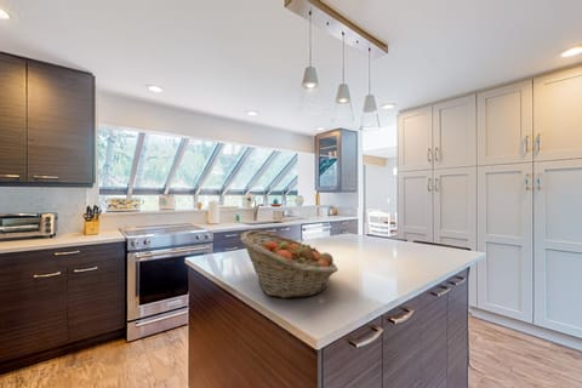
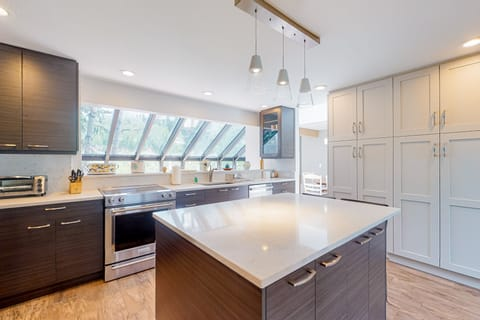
- fruit basket (287, 257)
